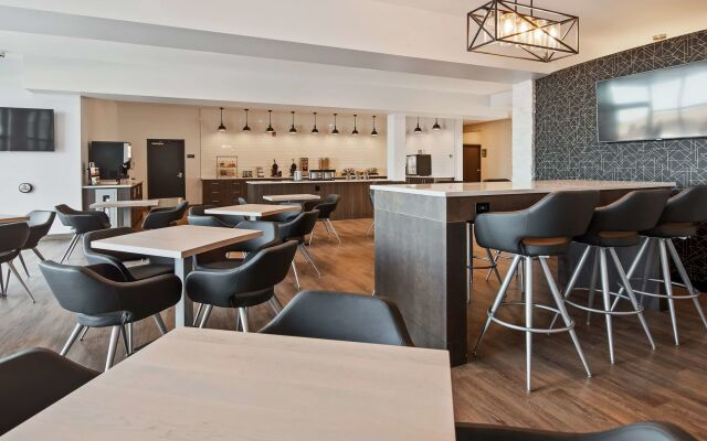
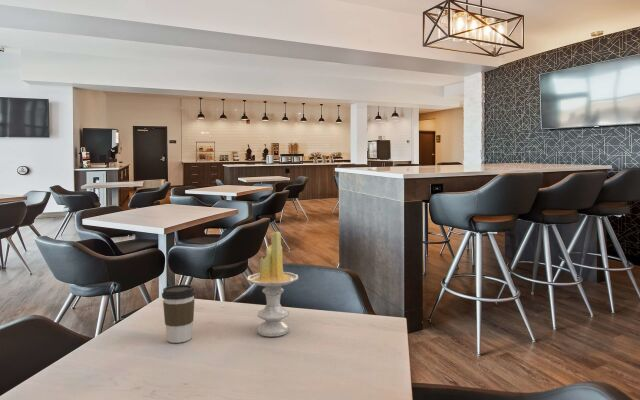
+ candle (273, 280)
+ coffee cup (179, 313)
